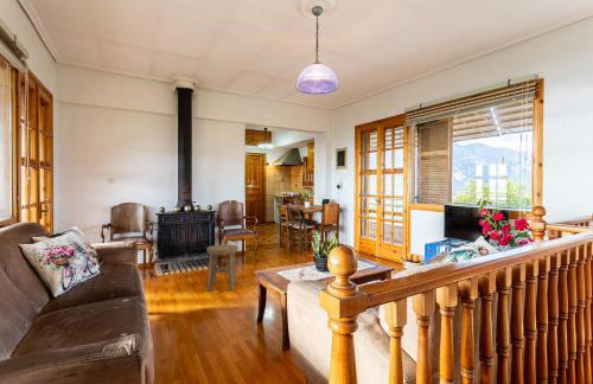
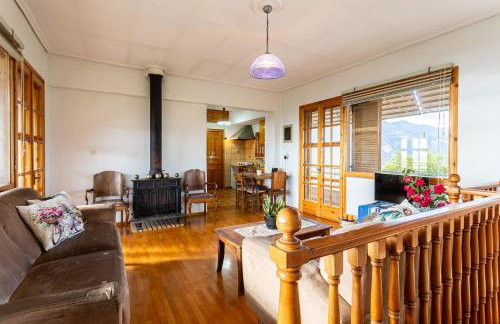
- stool (223, 268)
